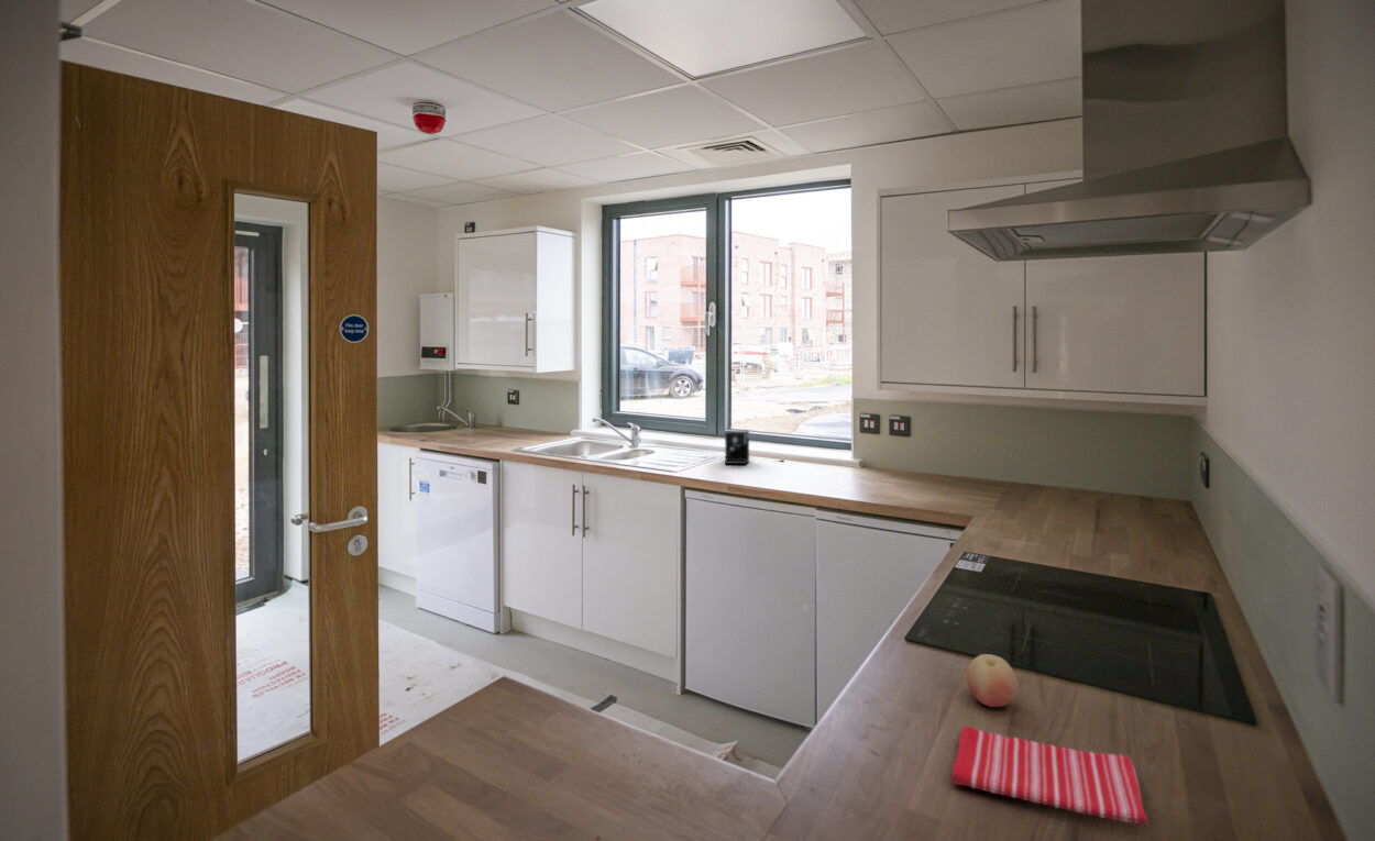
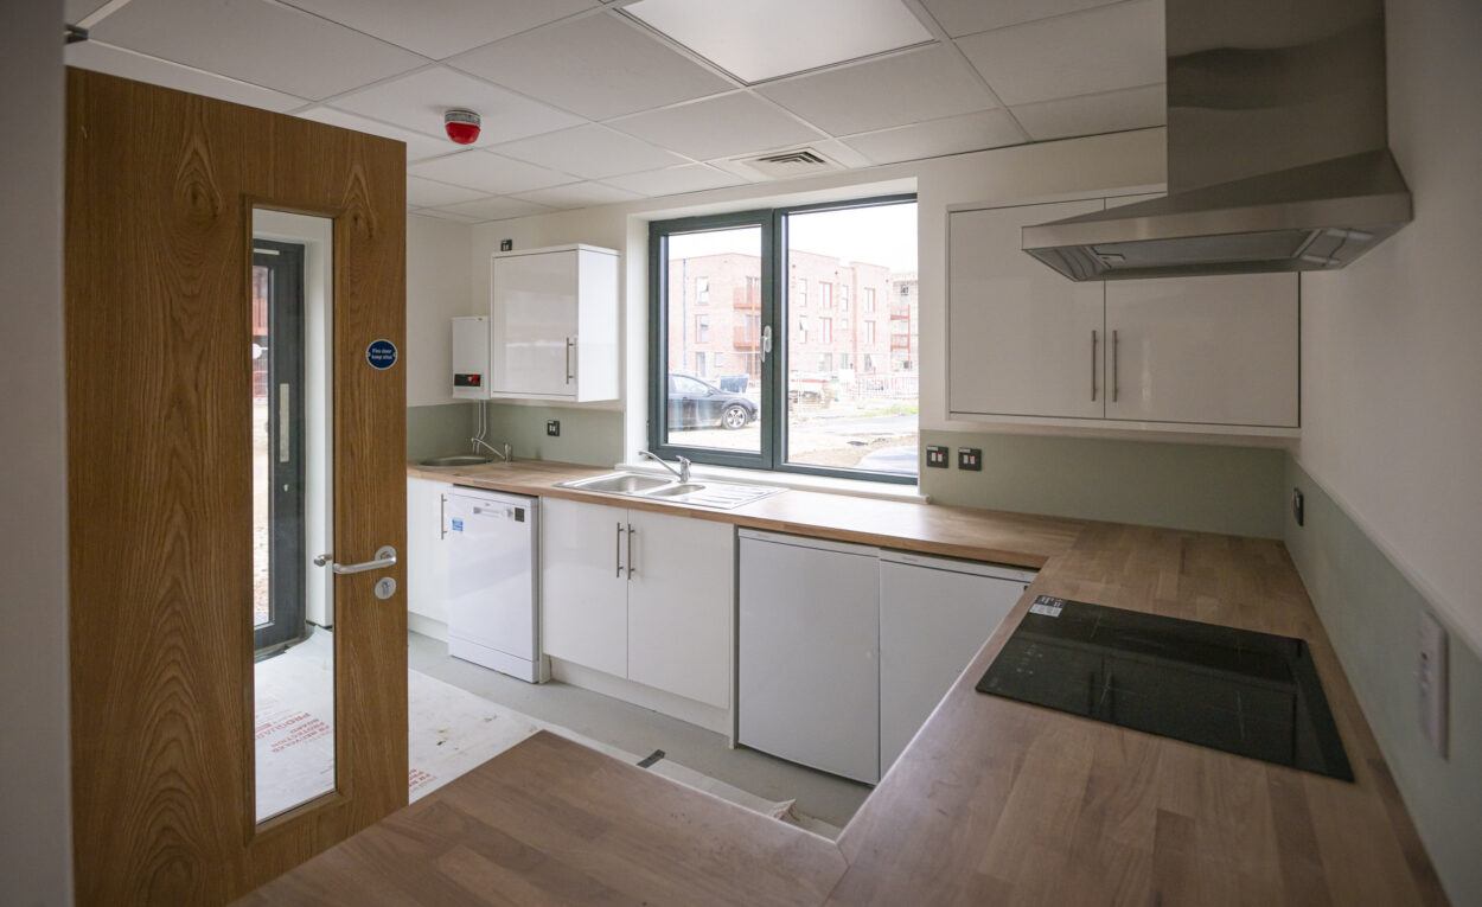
- dish towel (1043, 770)
- coffee maker (748, 446)
- fruit (991, 679)
